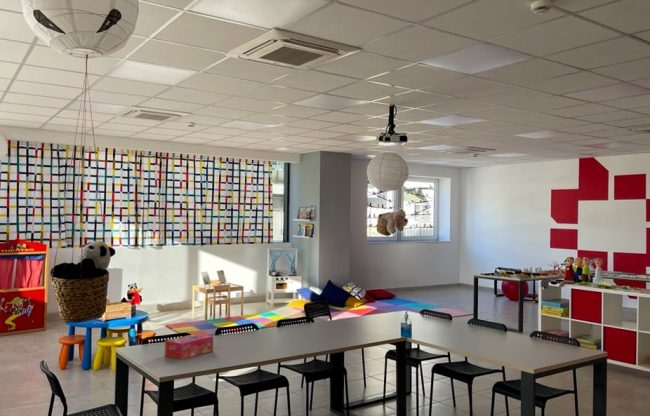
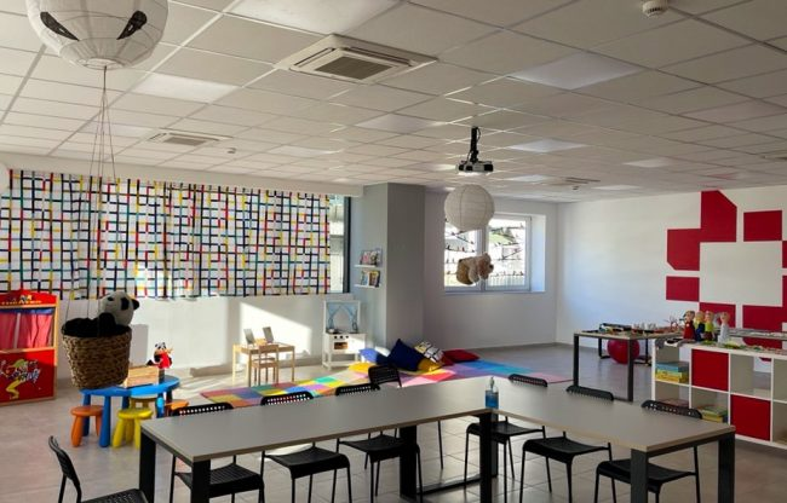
- tissue box (189, 345)
